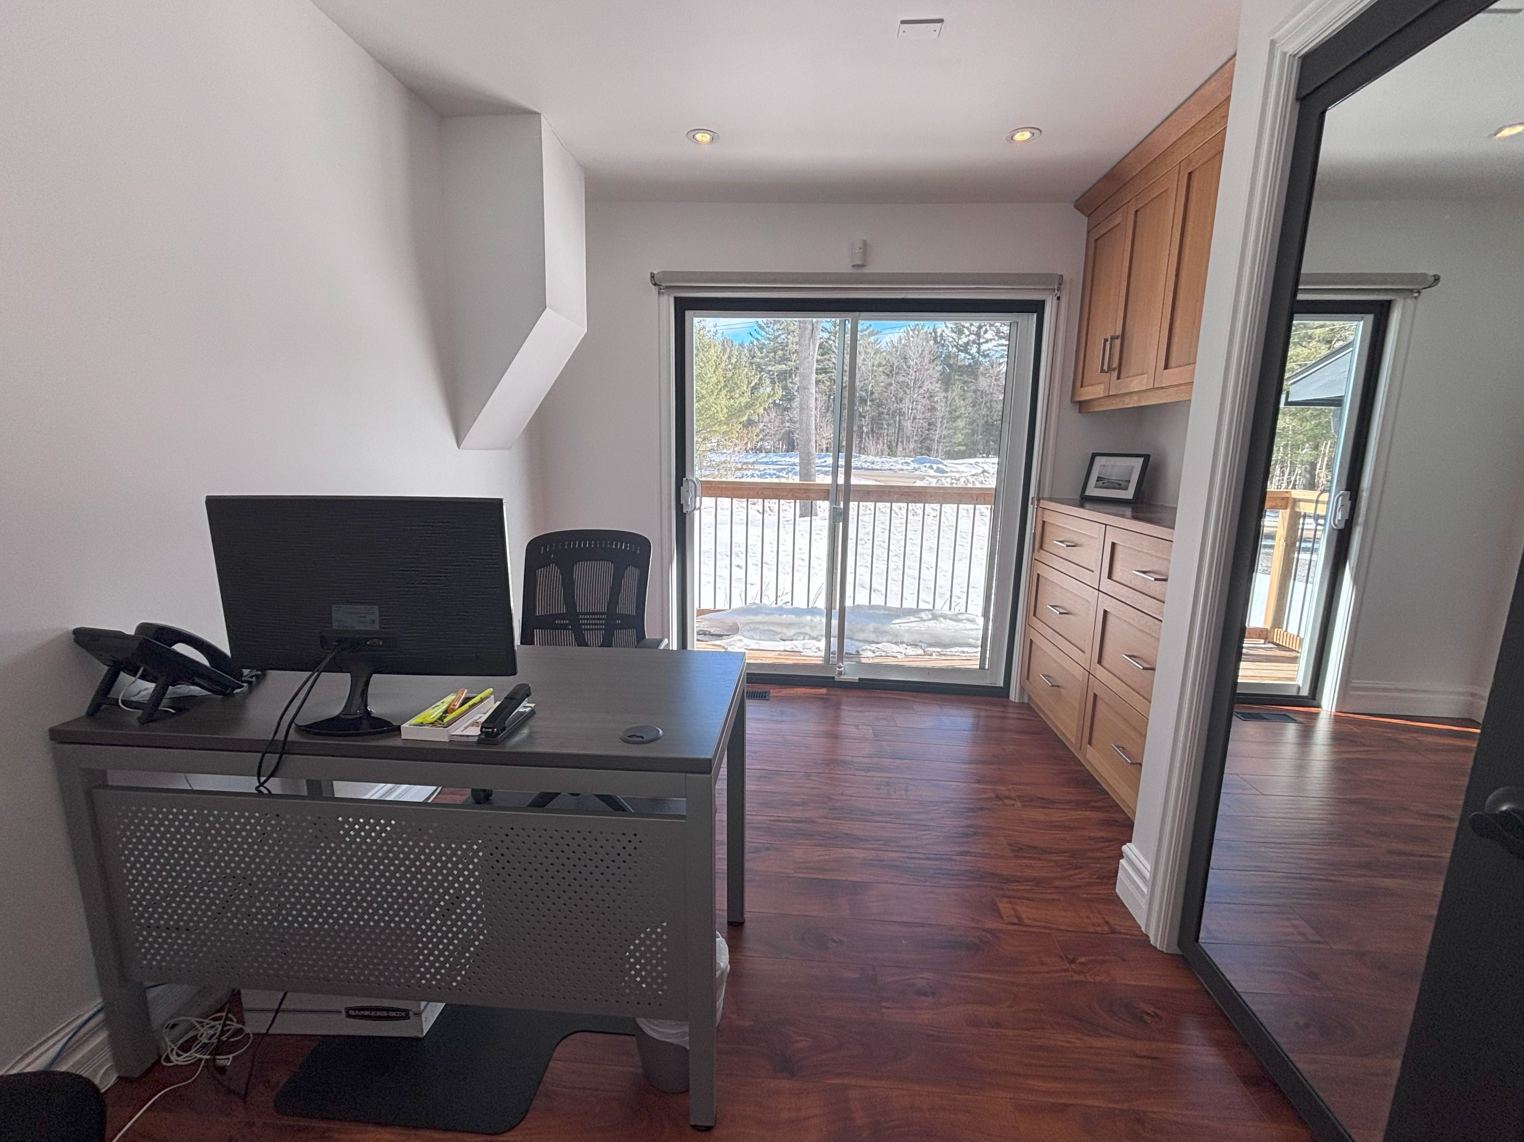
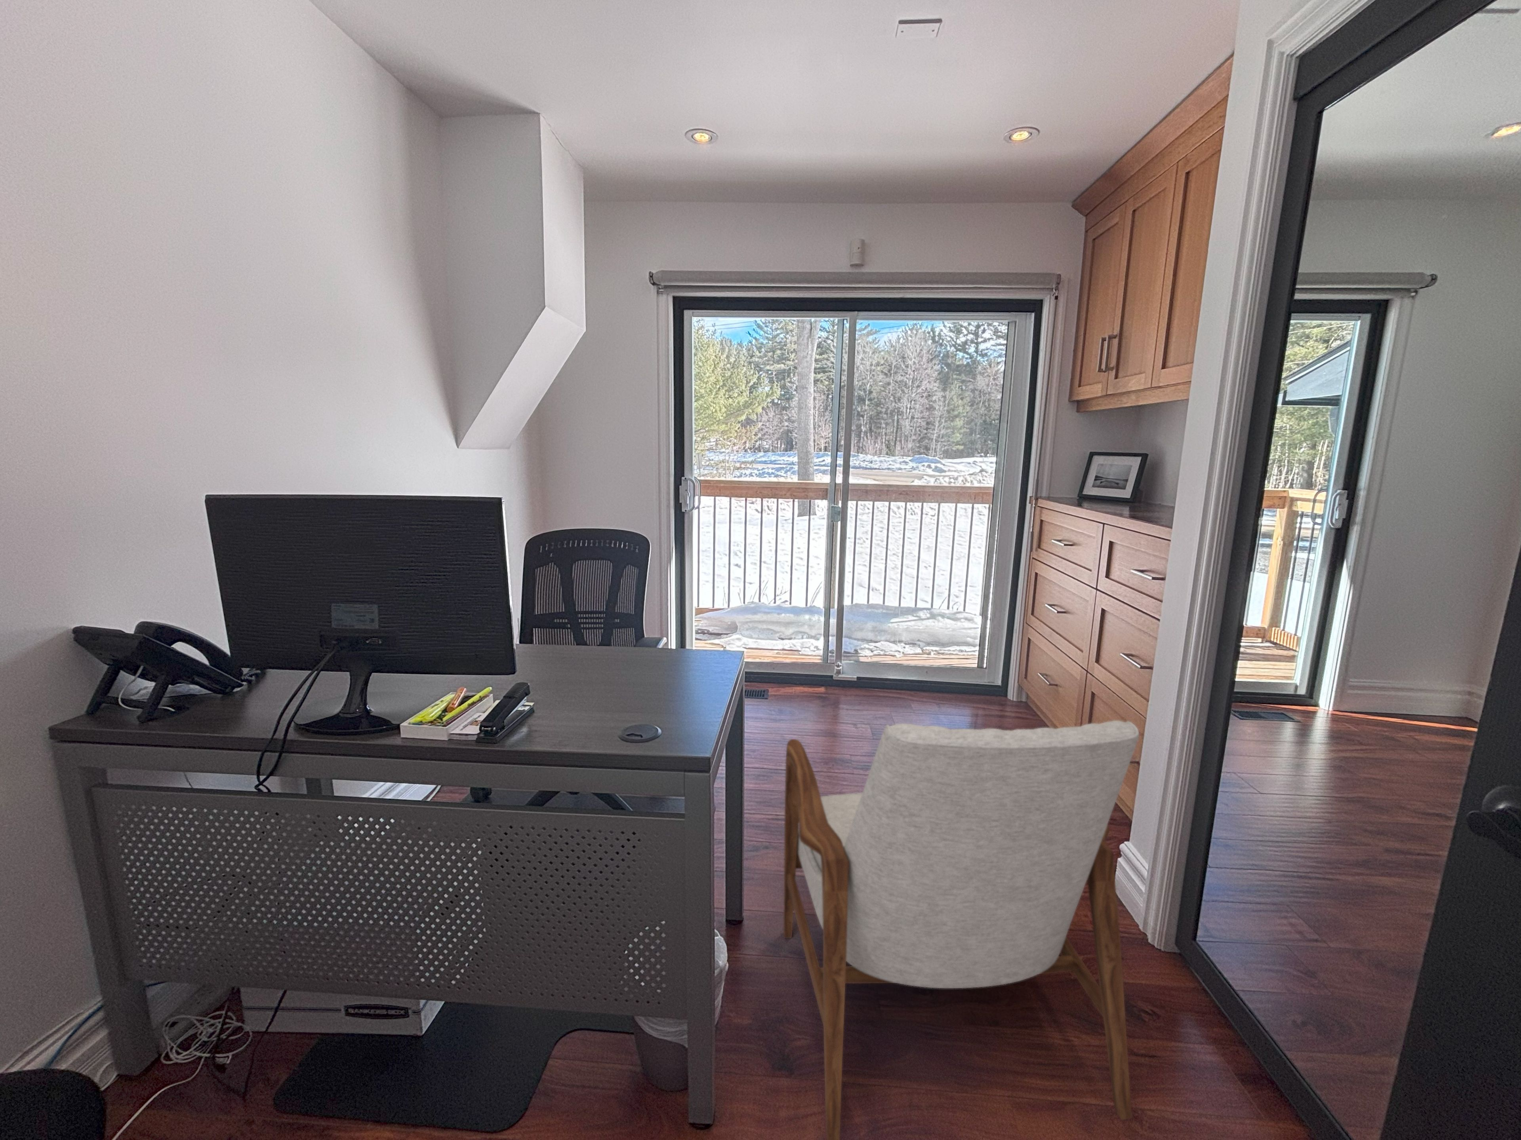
+ armchair (943, 848)
